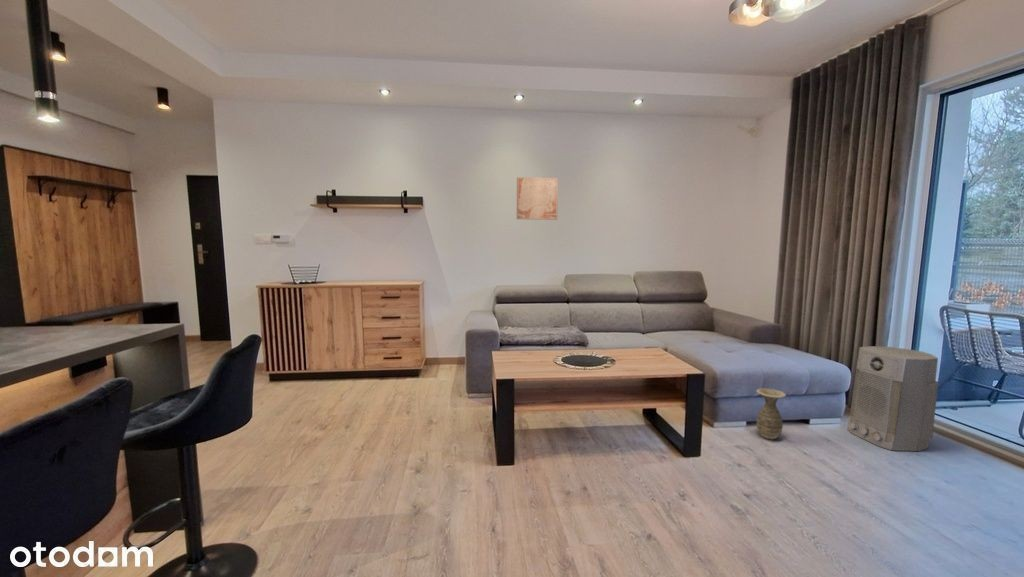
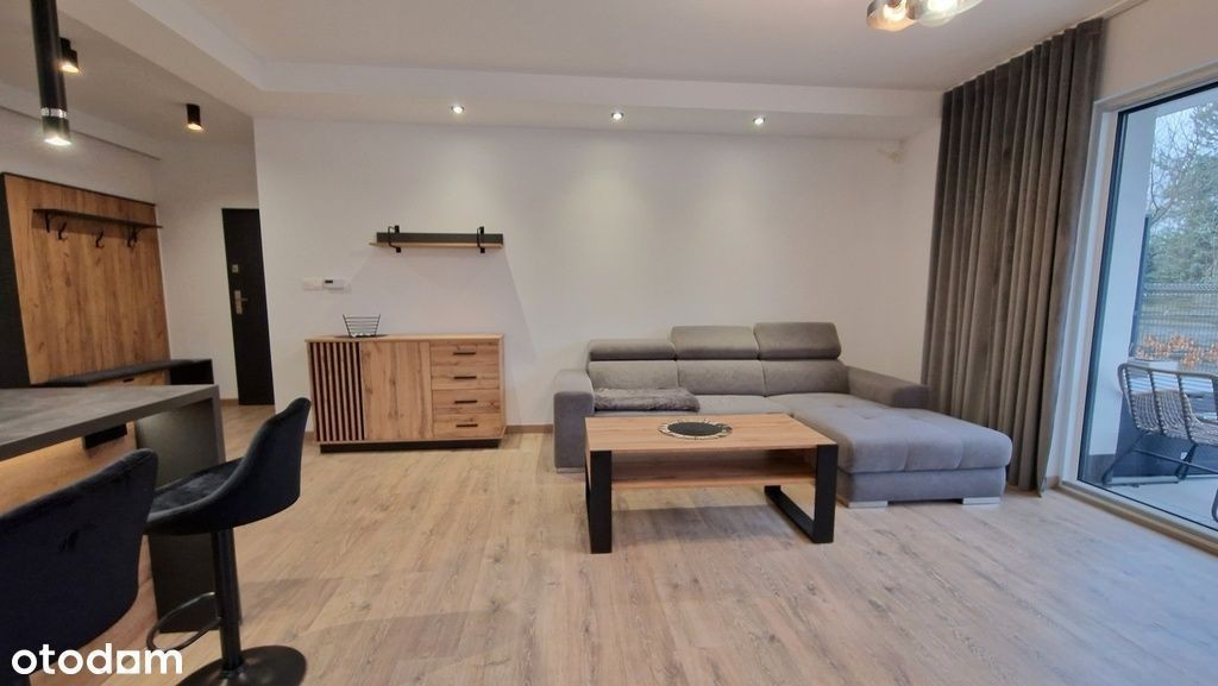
- wall art (537, 198)
- air purifier (894, 395)
- ceramic jug (769, 414)
